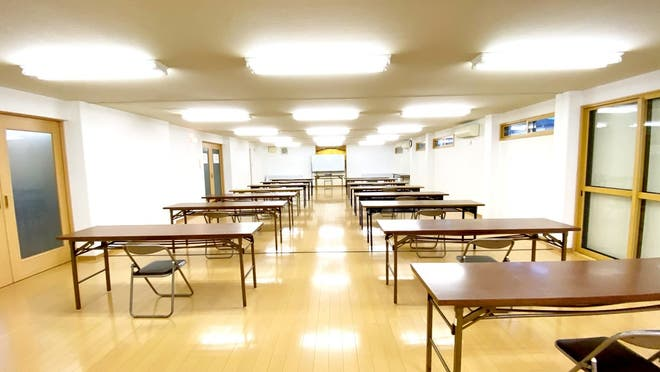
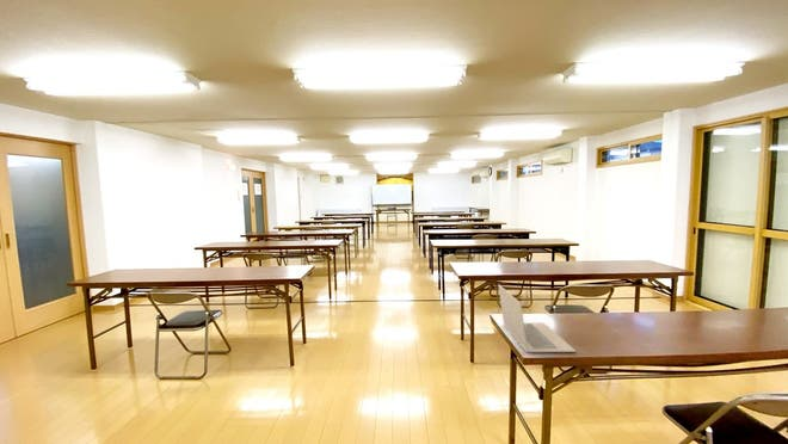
+ laptop (532, 323)
